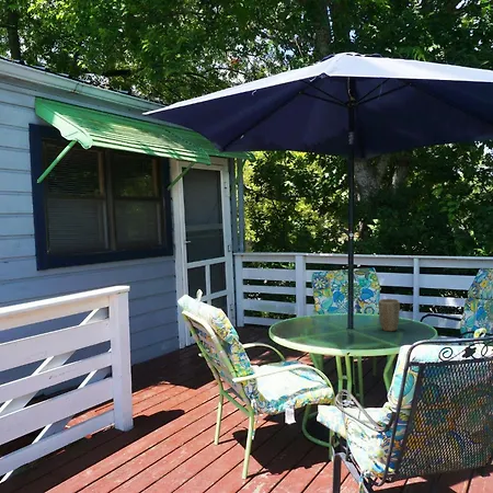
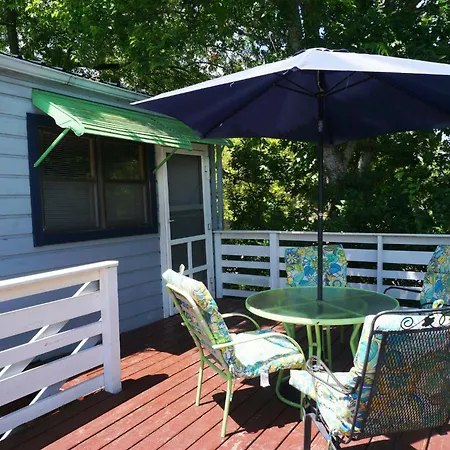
- plant pot (389, 314)
